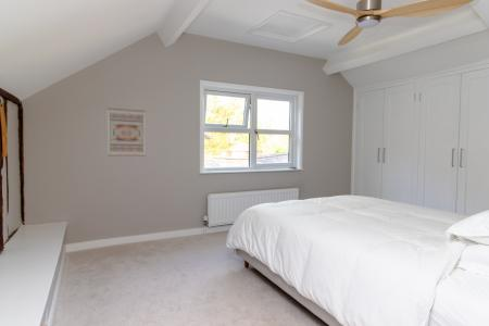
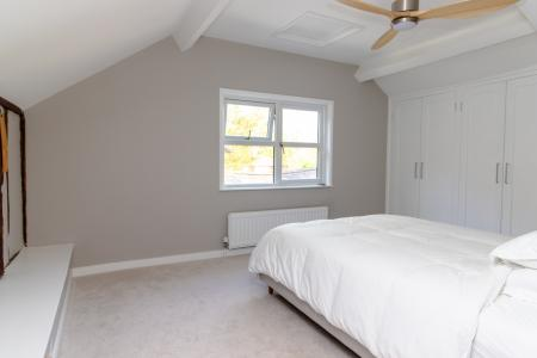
- wall art (126, 133)
